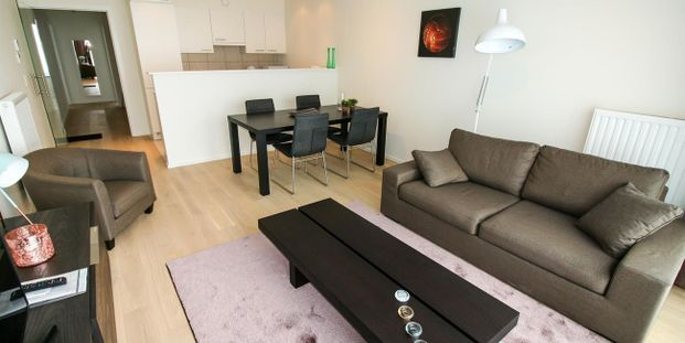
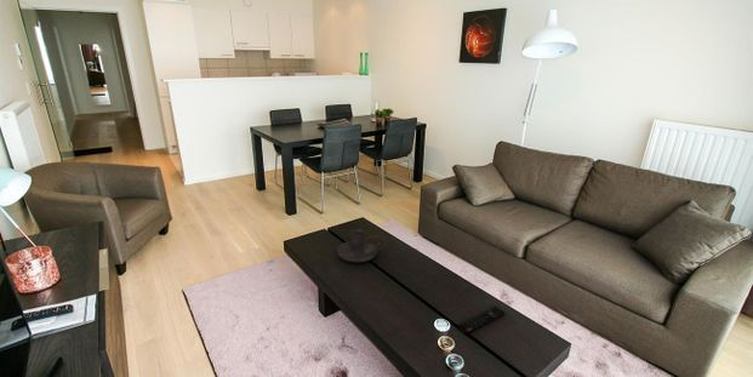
+ candle holder (361, 242)
+ remote control (481, 320)
